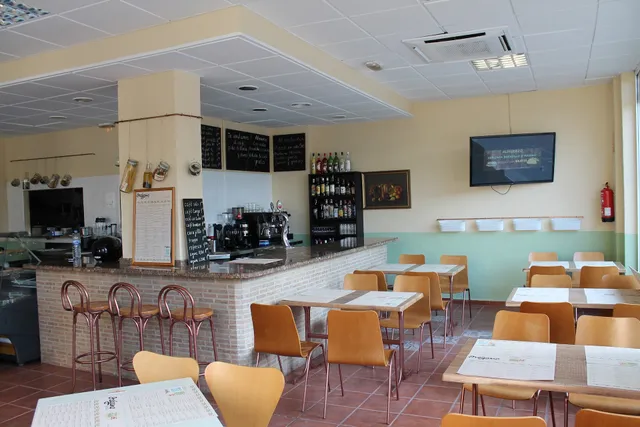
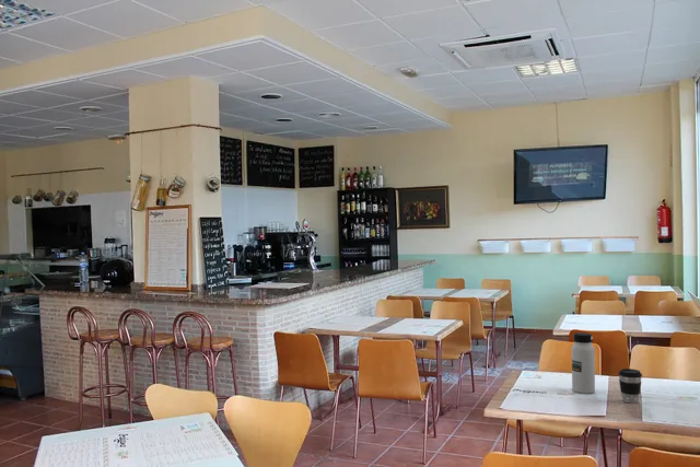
+ coffee cup (630, 385)
+ water bottle (583, 362)
